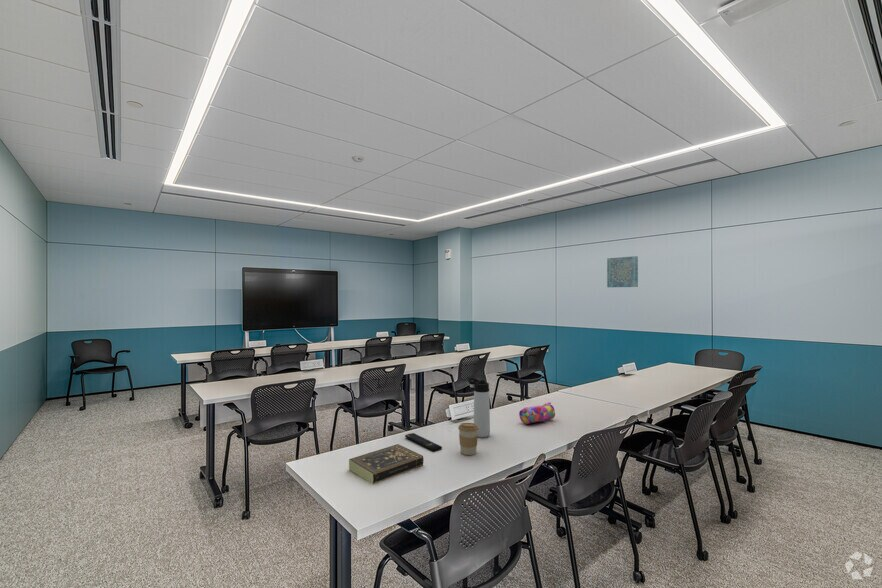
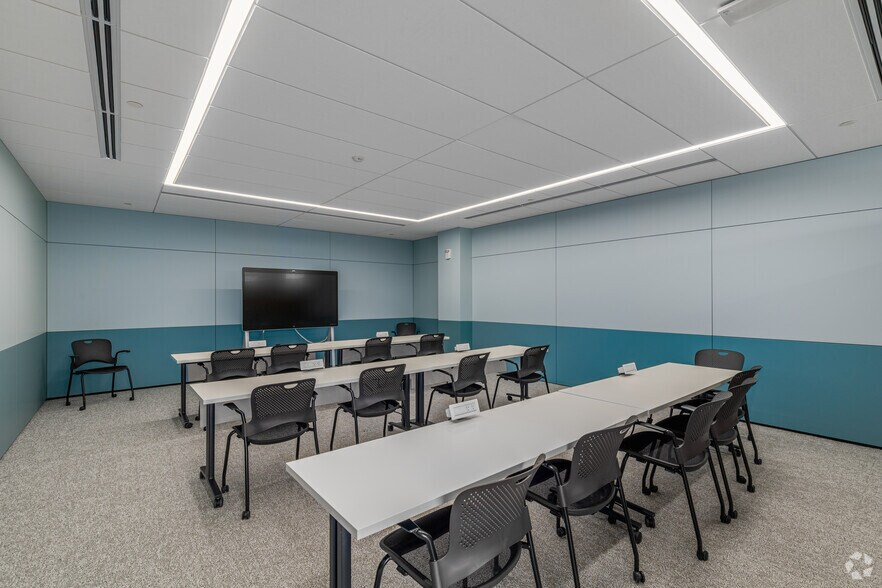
- thermos bottle (478, 406)
- pencil case (537, 413)
- wall art (622, 272)
- book (386, 462)
- remote control (422, 442)
- coffee cup (468, 437)
